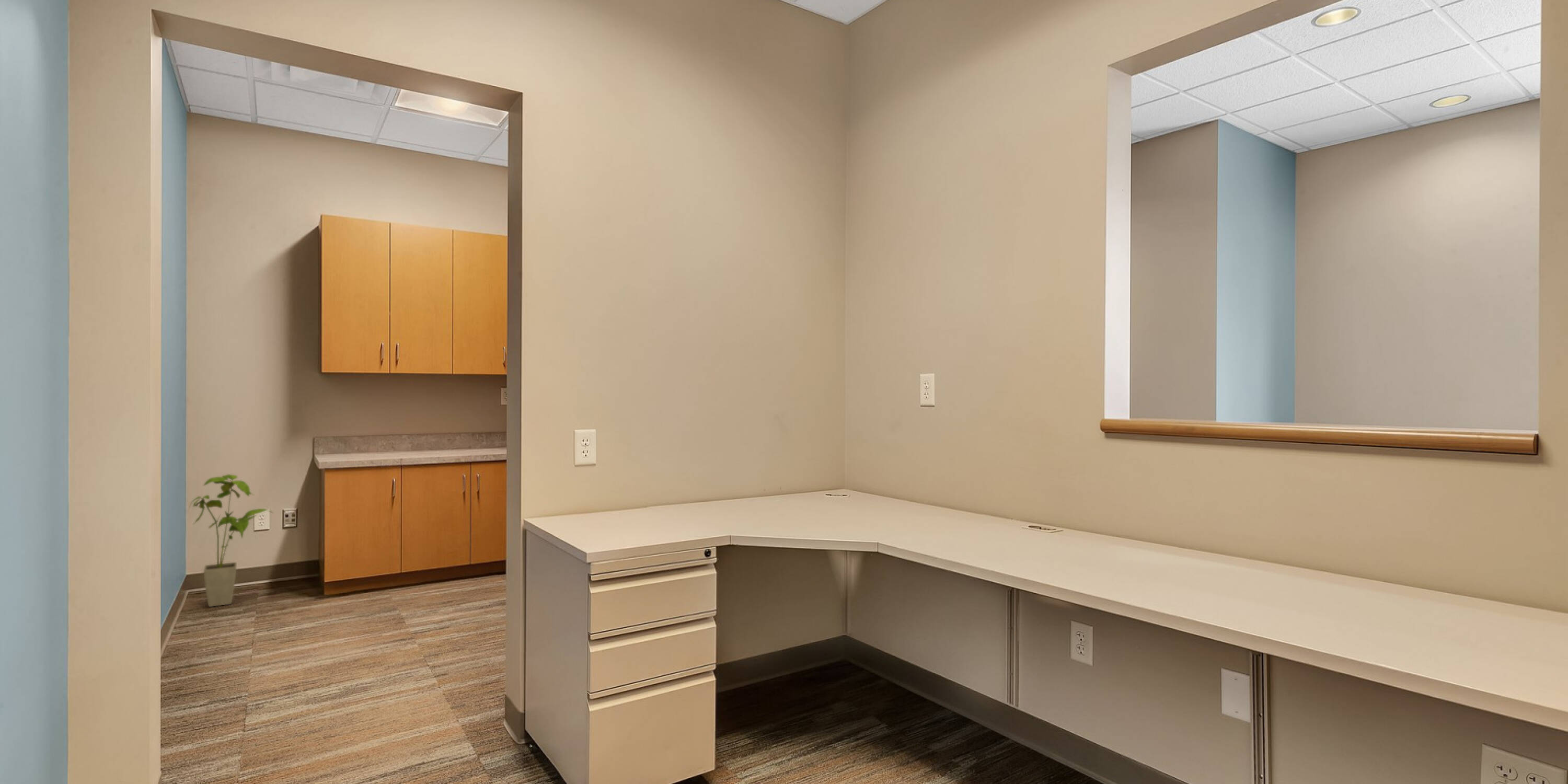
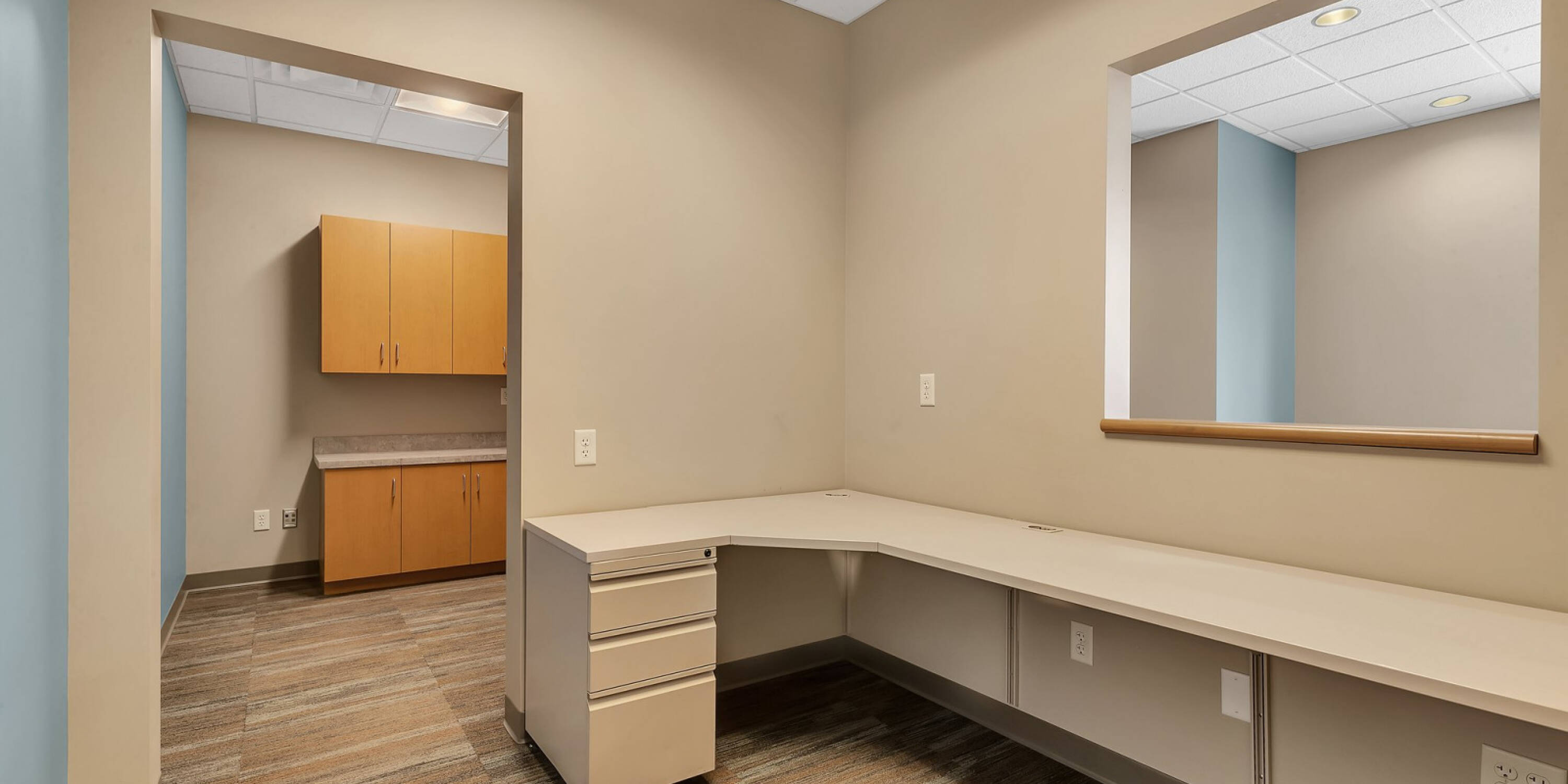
- house plant (232, 538)
